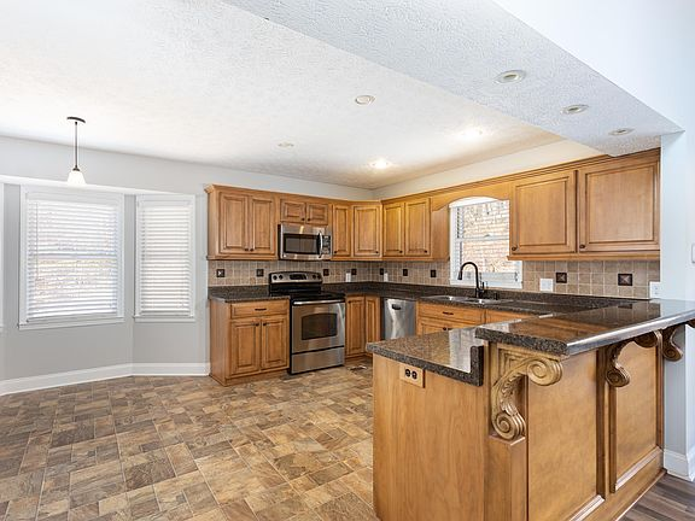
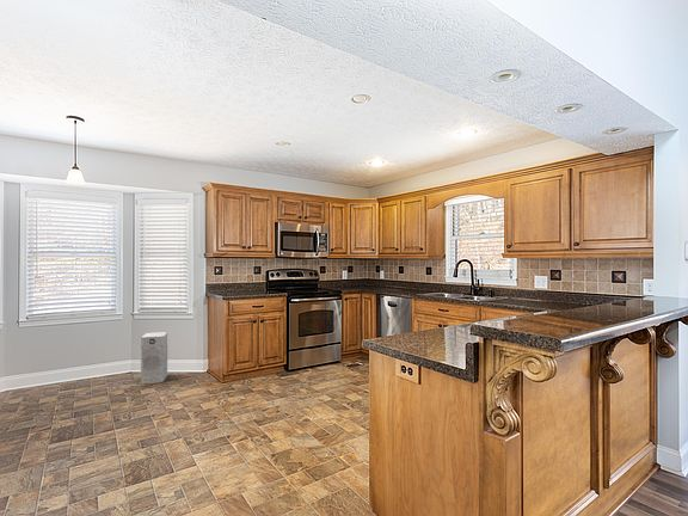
+ air purifier (154, 356)
